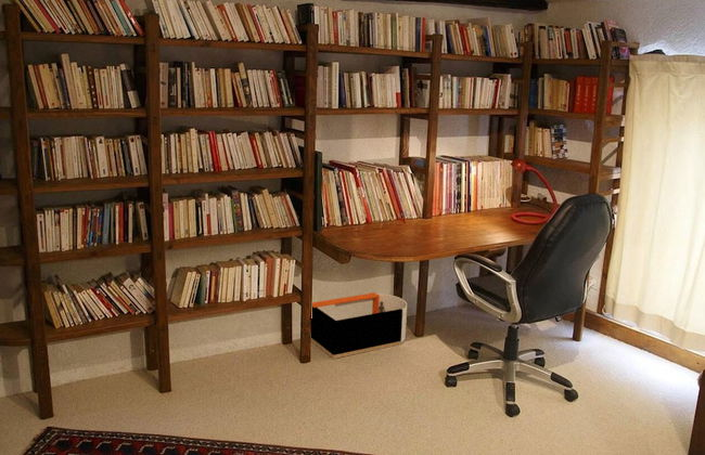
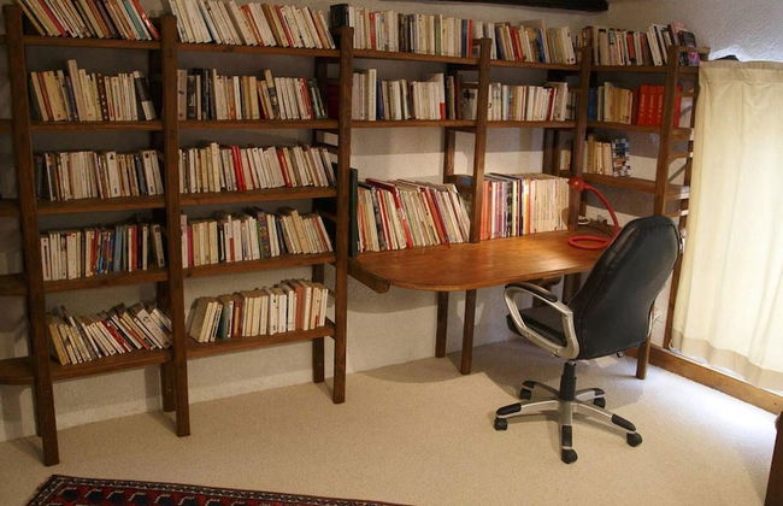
- storage bin (362, 322)
